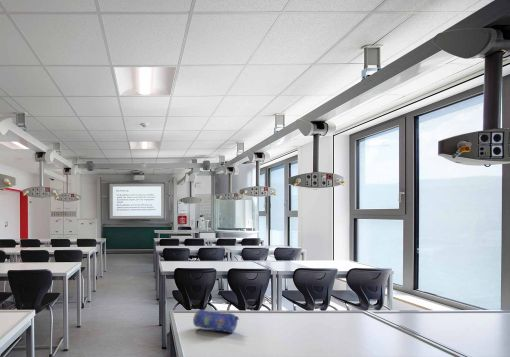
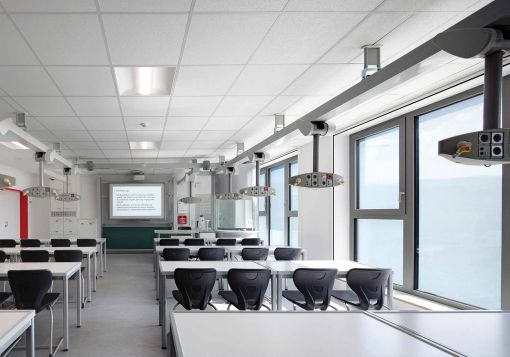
- pencil case (215, 320)
